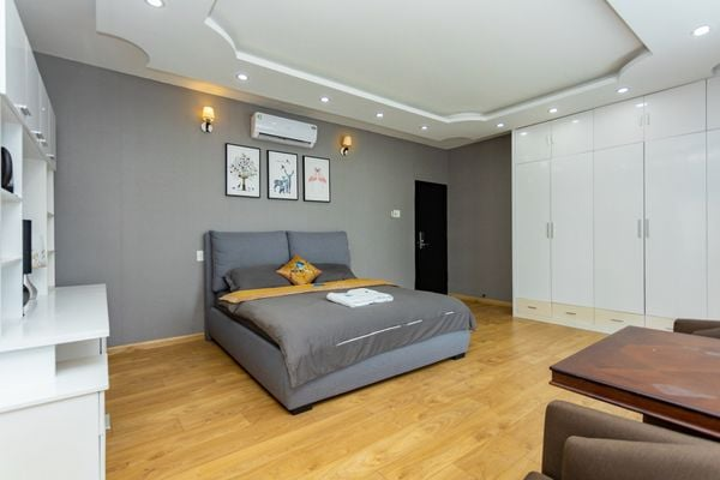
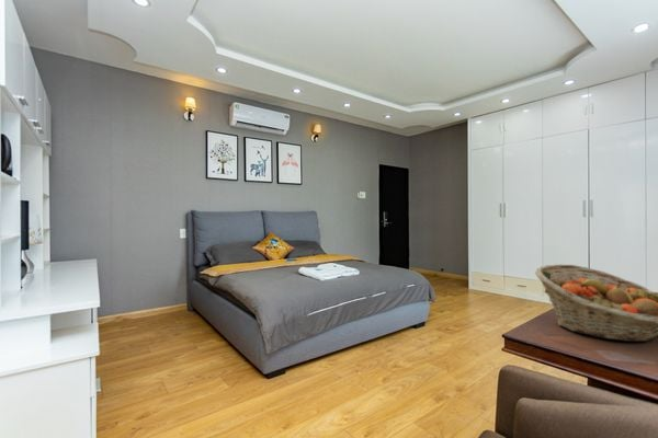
+ fruit basket (600, 298)
